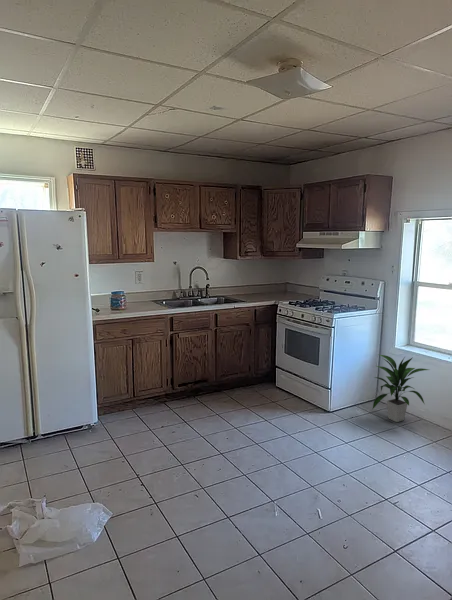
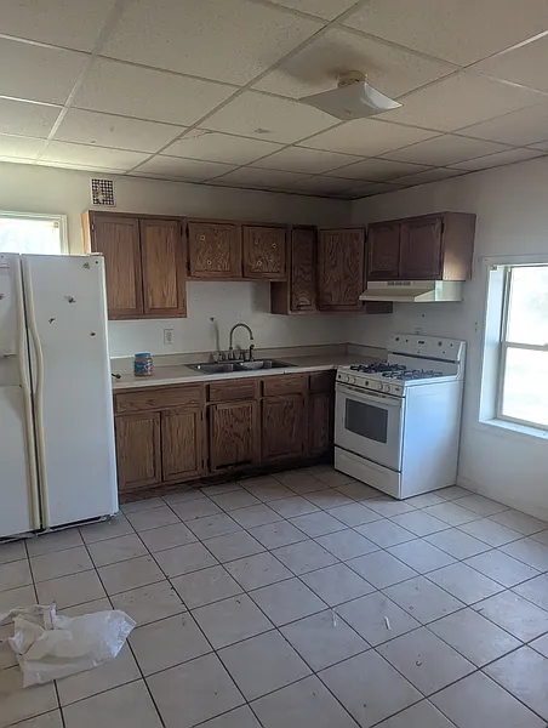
- indoor plant (395, 386)
